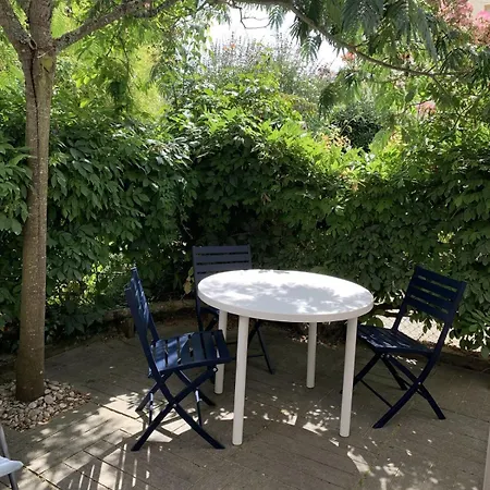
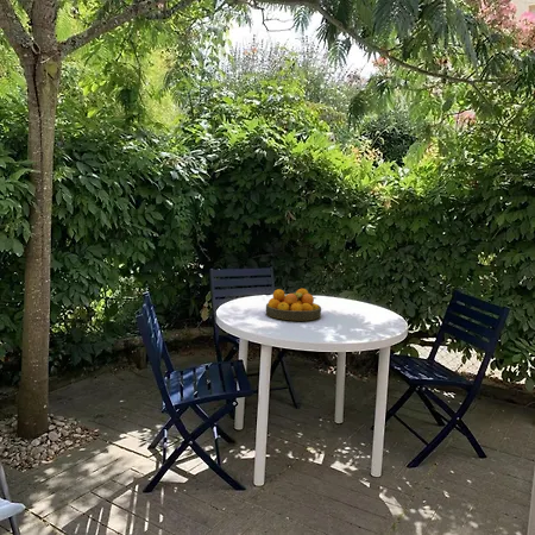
+ fruit bowl (294, 302)
